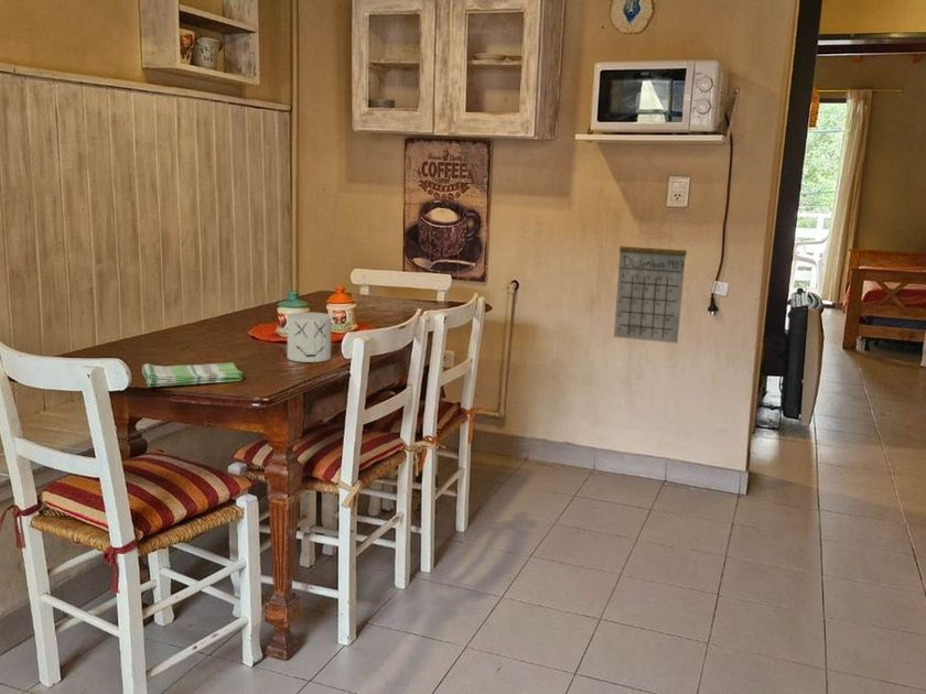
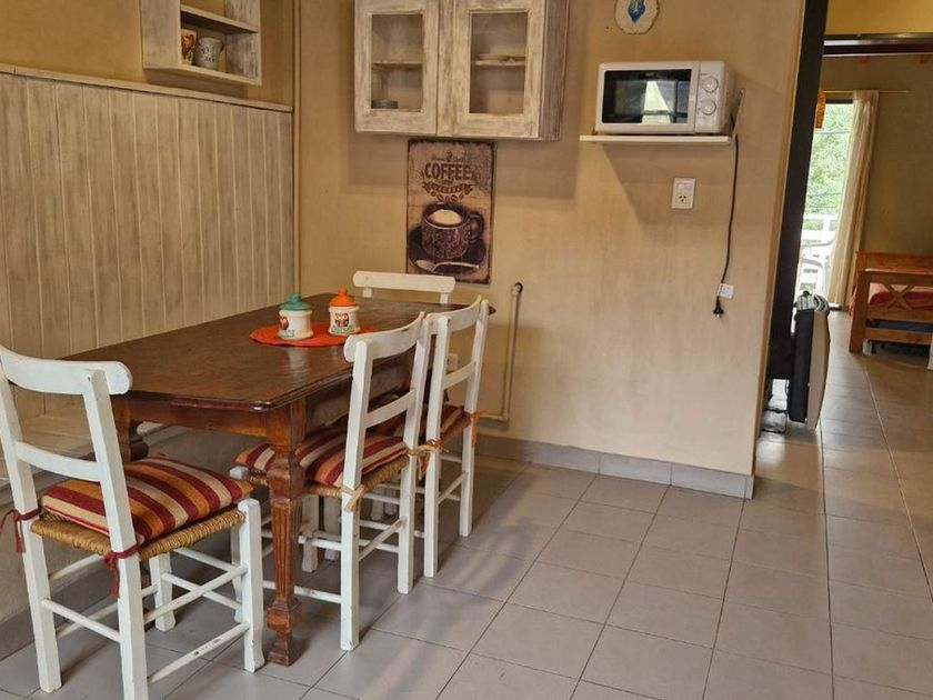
- mug (309, 336)
- calendar (649, 283)
- dish towel (192, 370)
